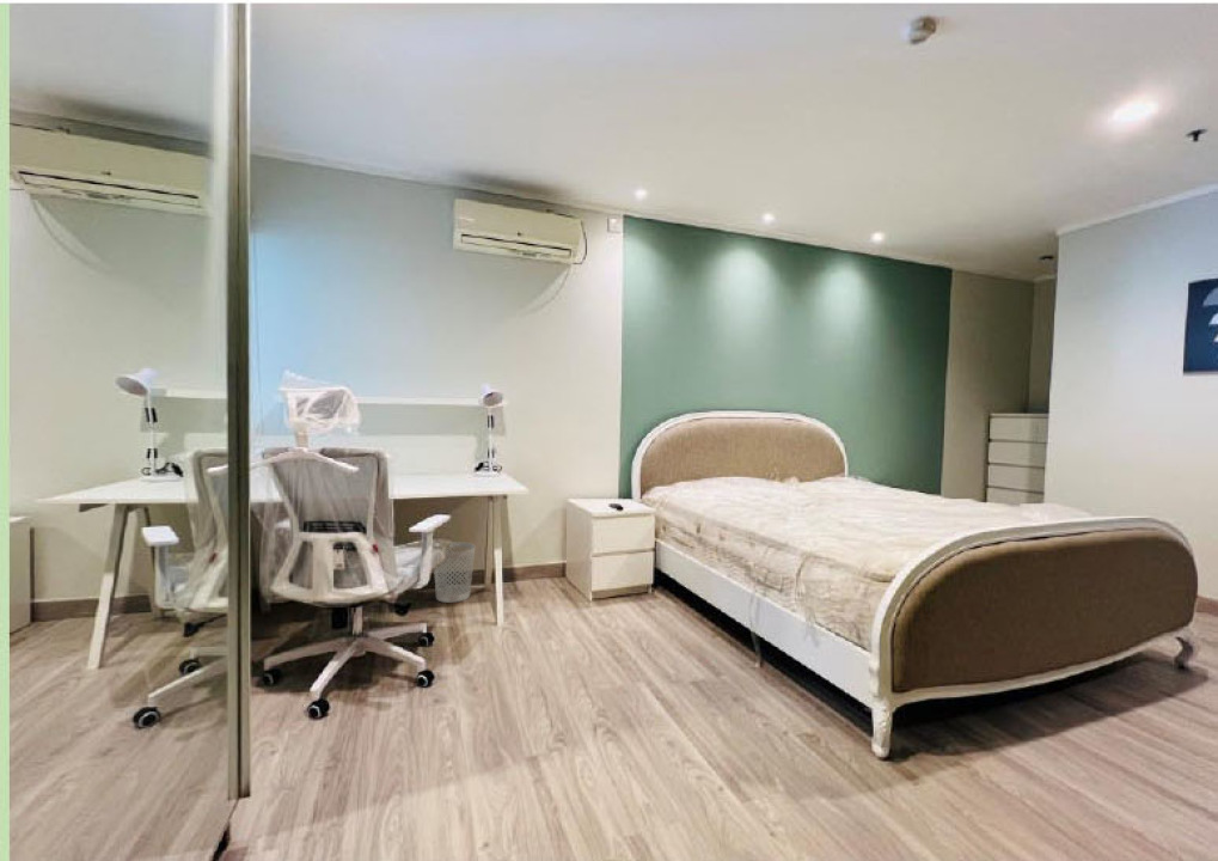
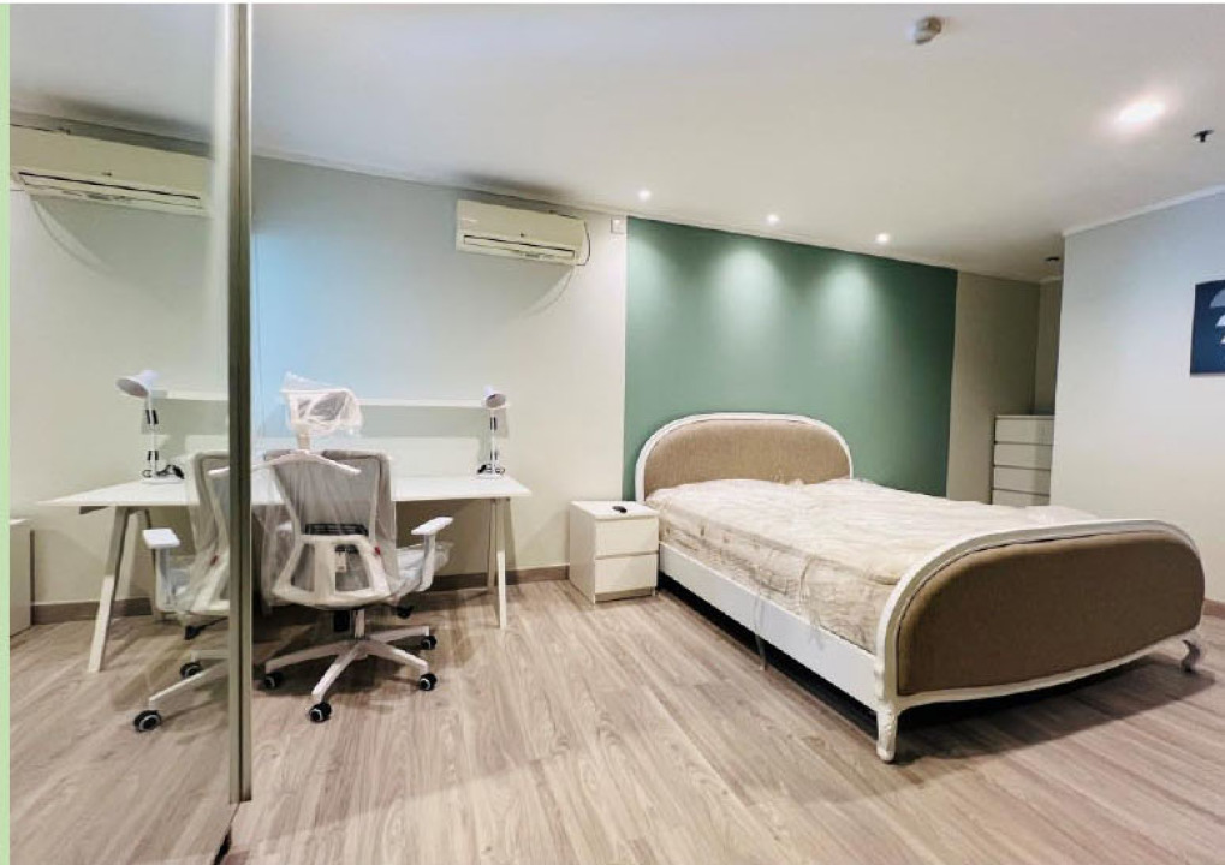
- wastebasket (453, 572)
